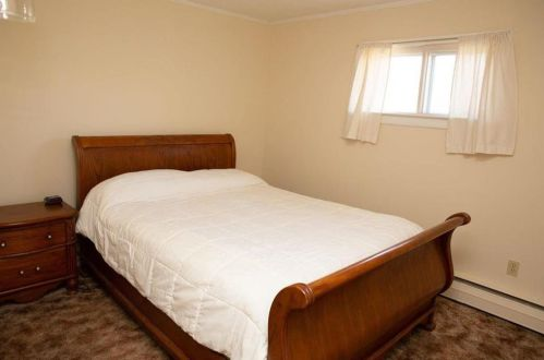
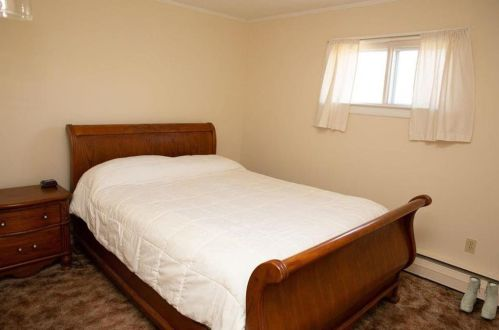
+ boots (484, 295)
